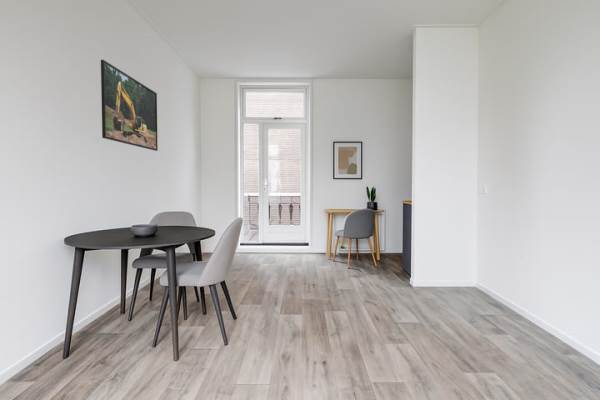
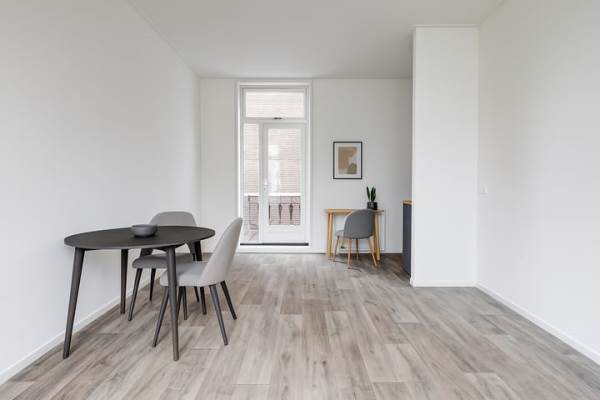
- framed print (133, 112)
